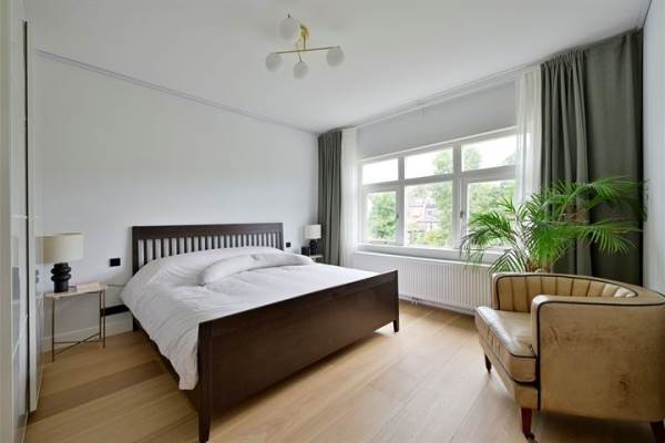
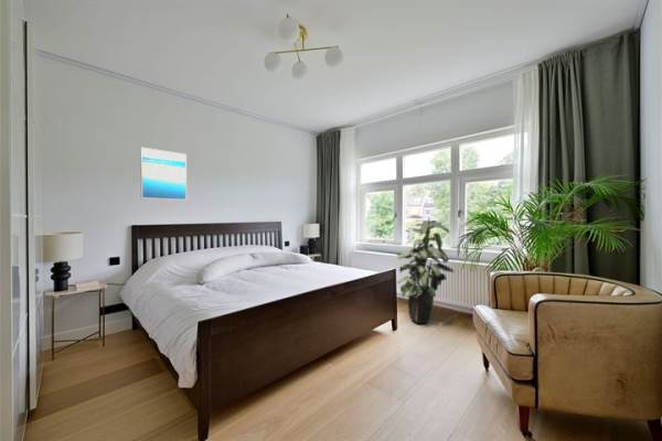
+ wall art (164, 175)
+ indoor plant (420, 267)
